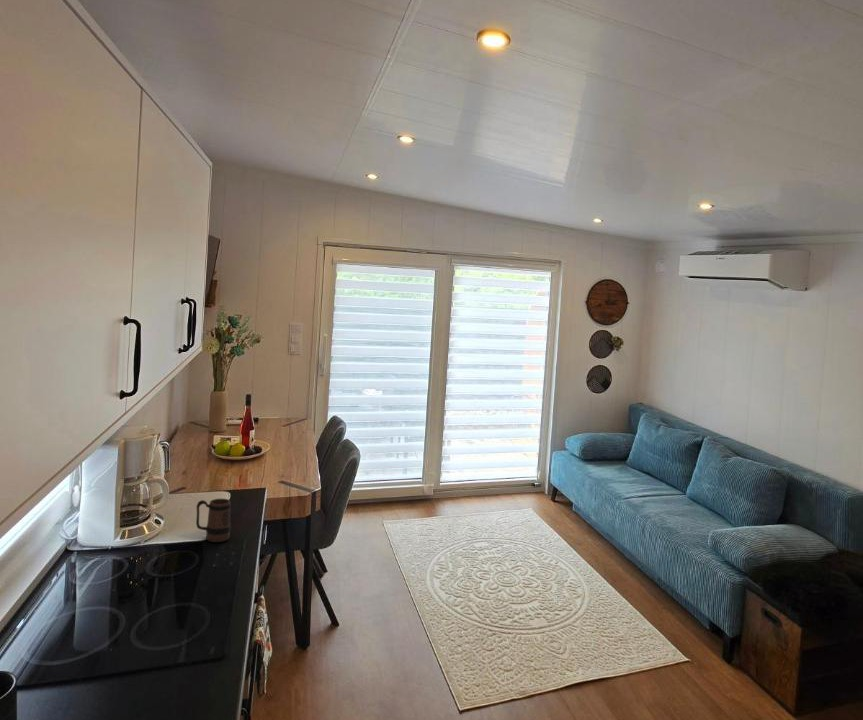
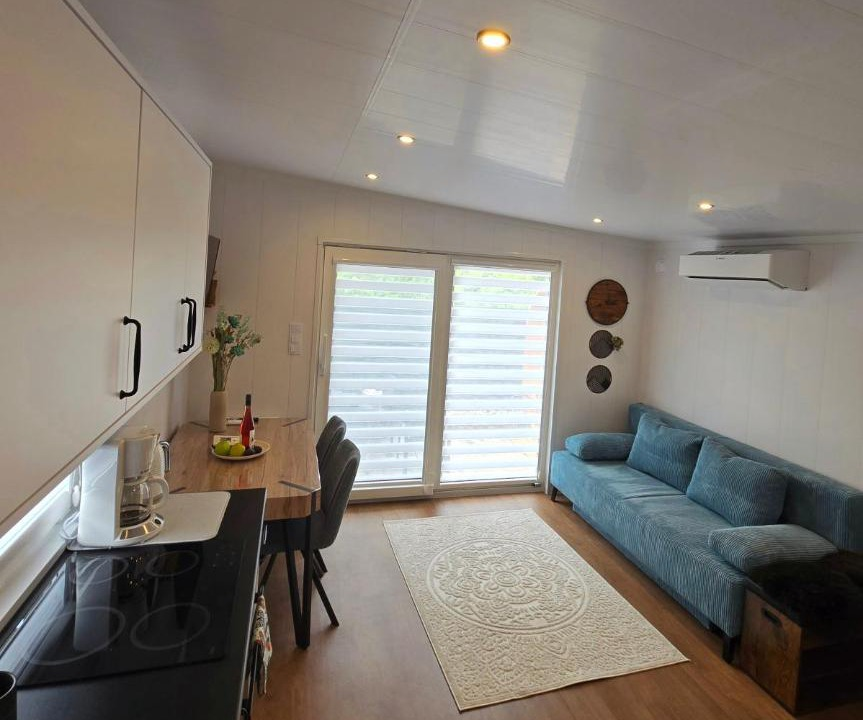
- mug (213, 519)
